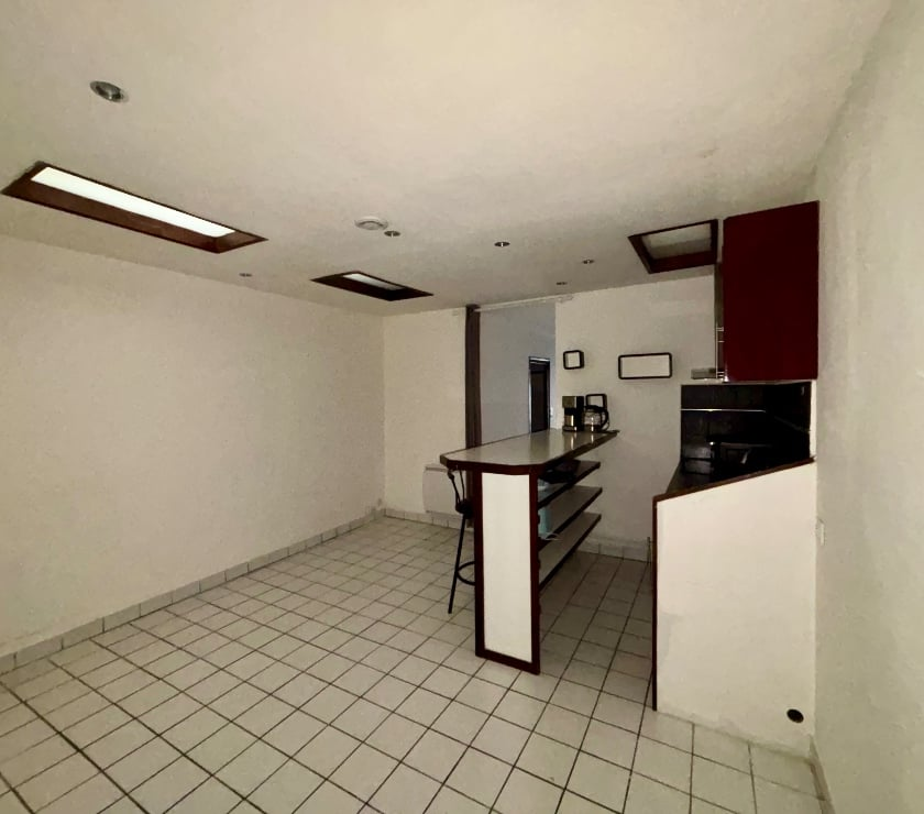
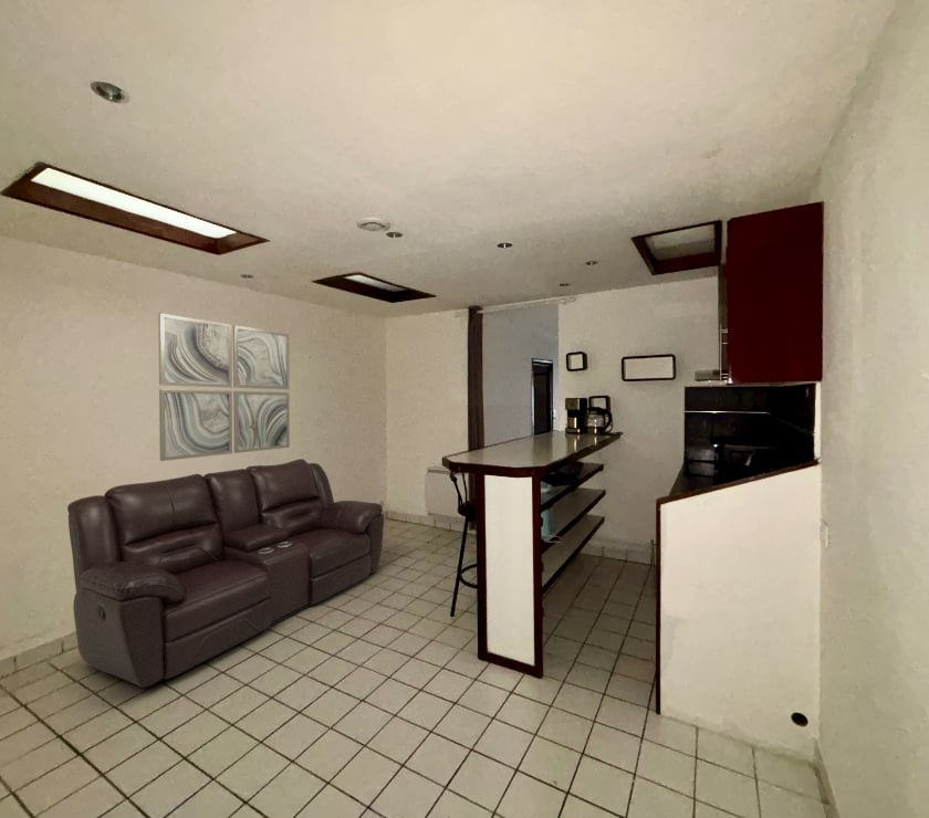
+ sofa (253, 538)
+ wall art (233, 387)
